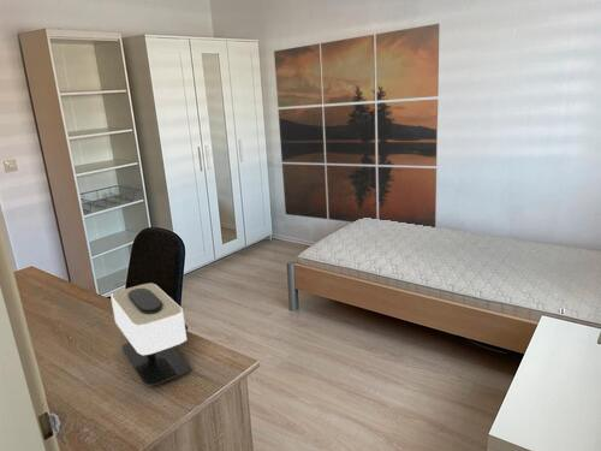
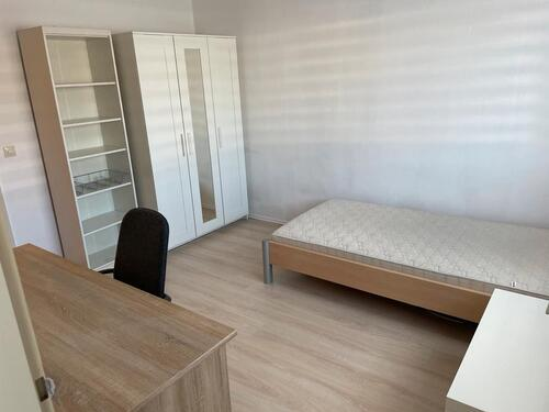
- wall art (349, 135)
- wall sconce (147, 315)
